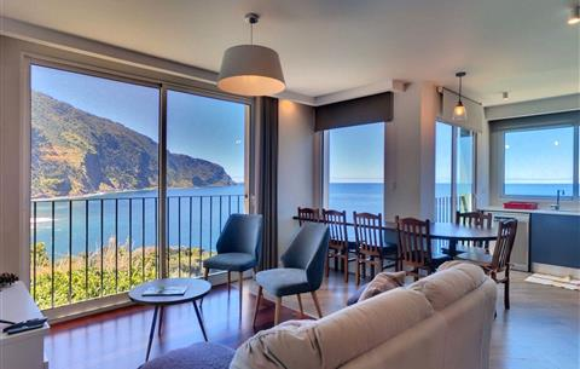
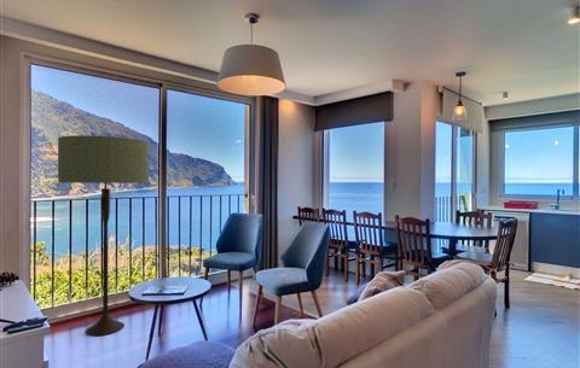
+ floor lamp (105, 234)
